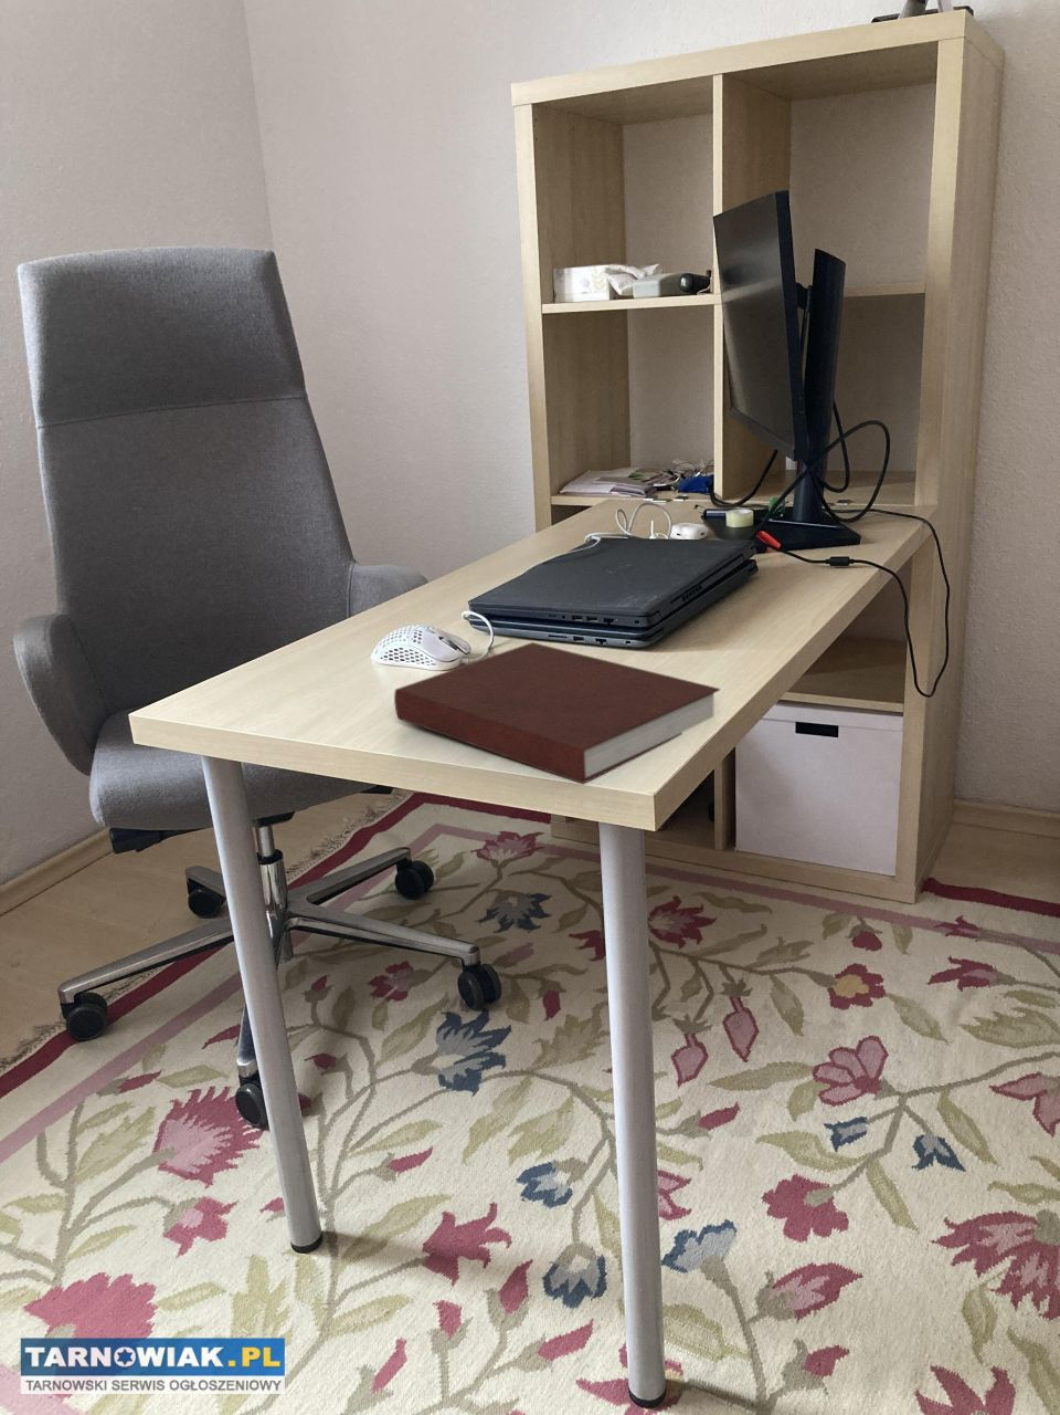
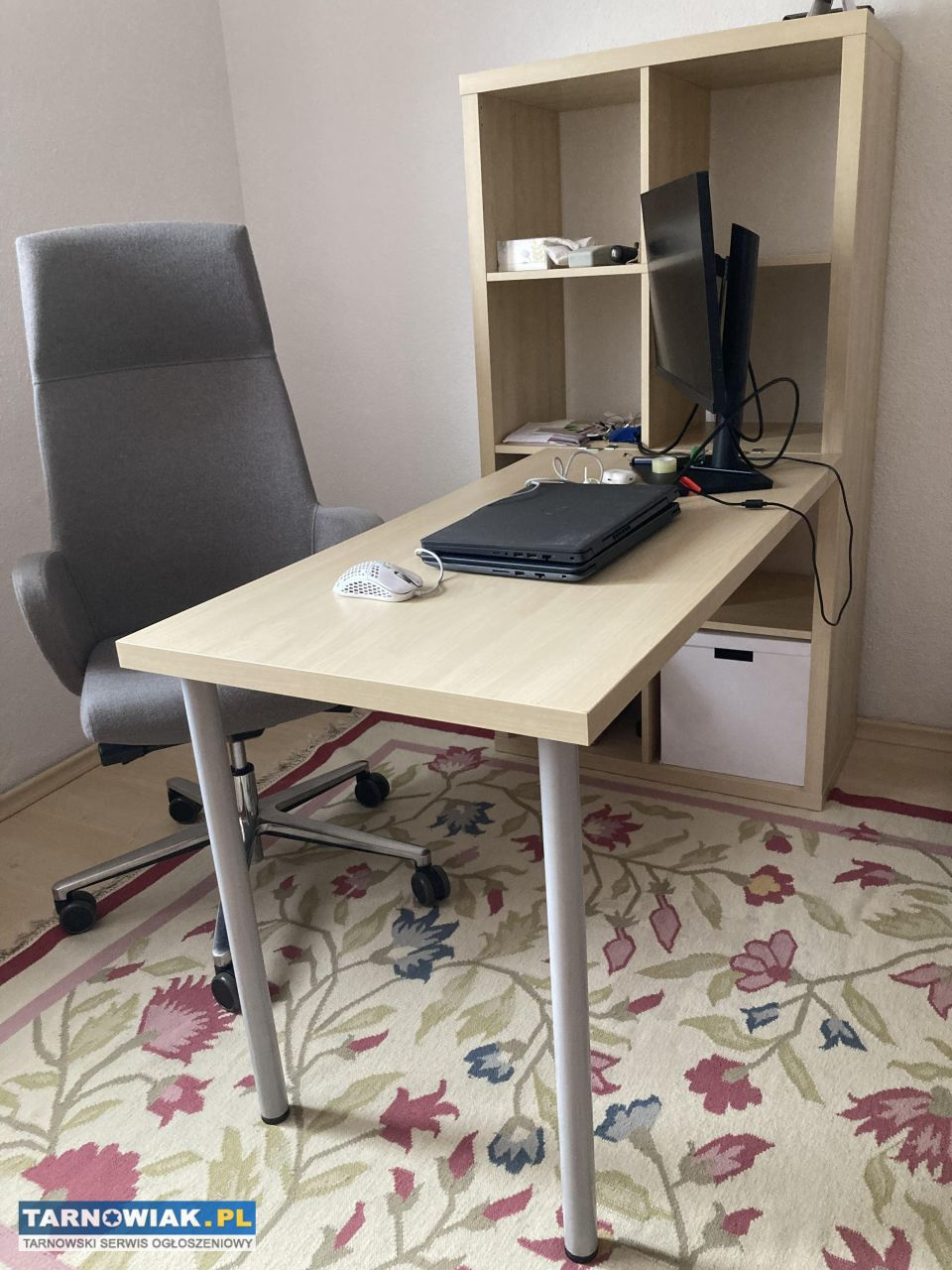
- notebook (553, 704)
